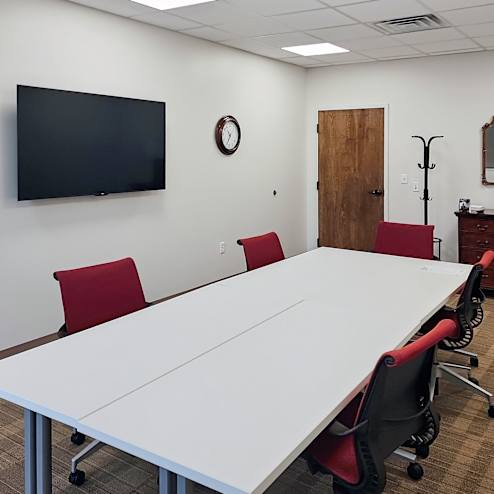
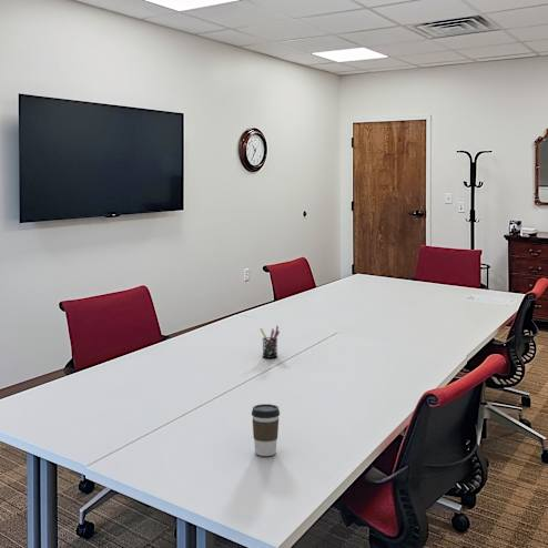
+ pen holder (271, 341)
+ coffee cup (265, 429)
